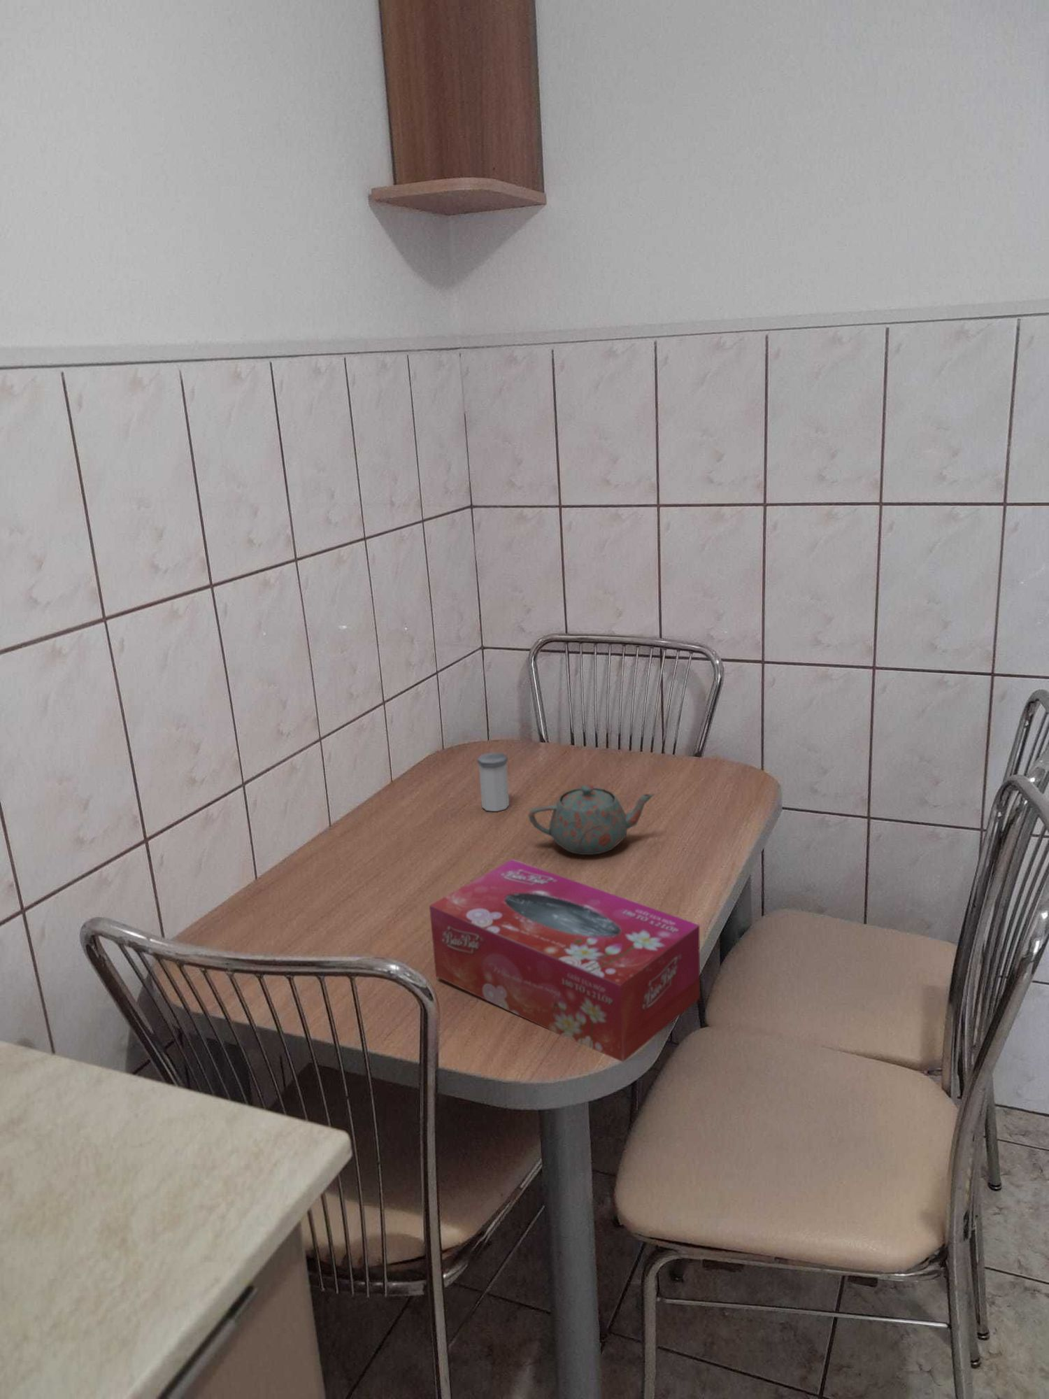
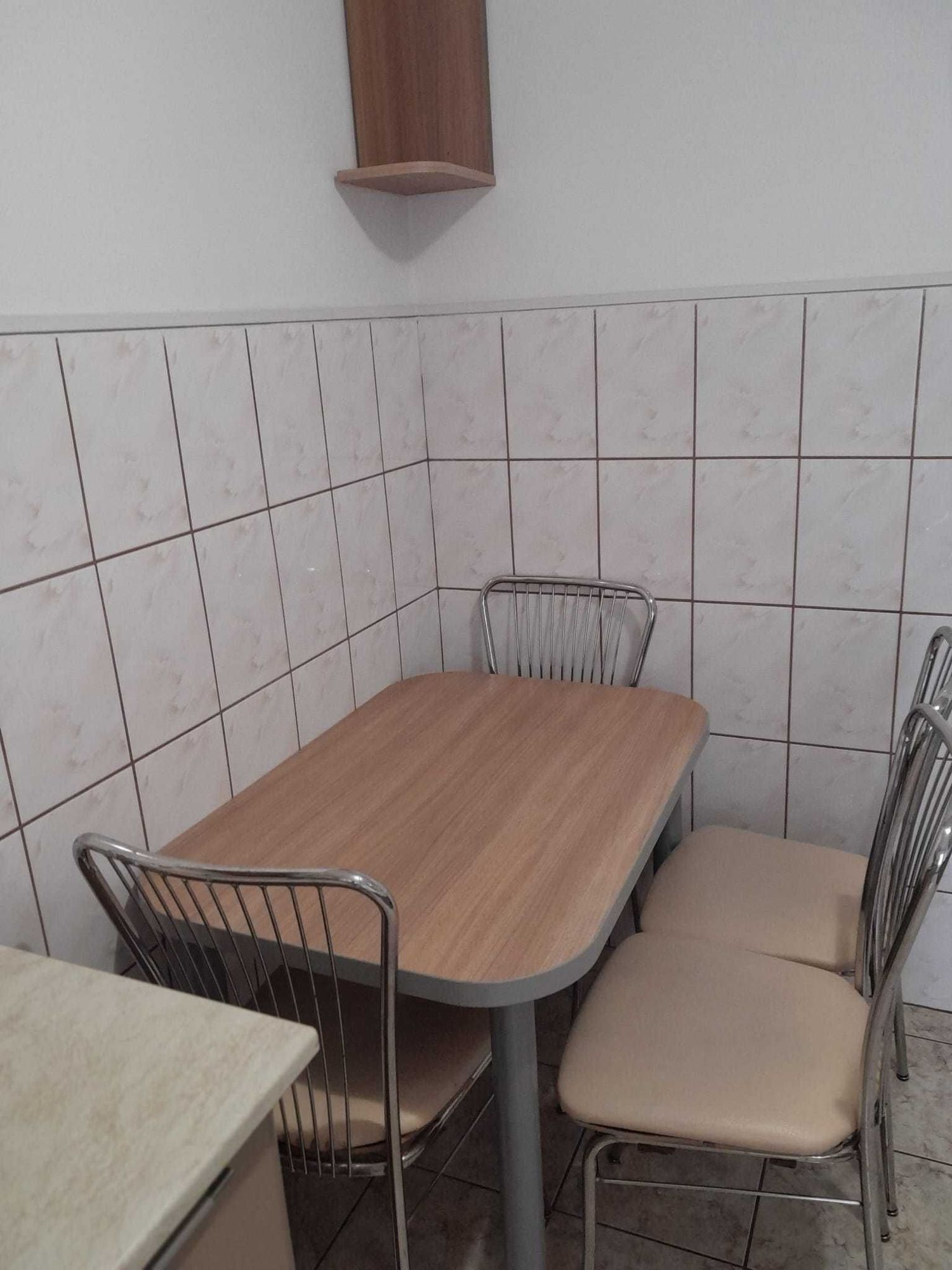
- salt shaker (494, 782)
- tissue box (562, 952)
- teapot (592, 815)
